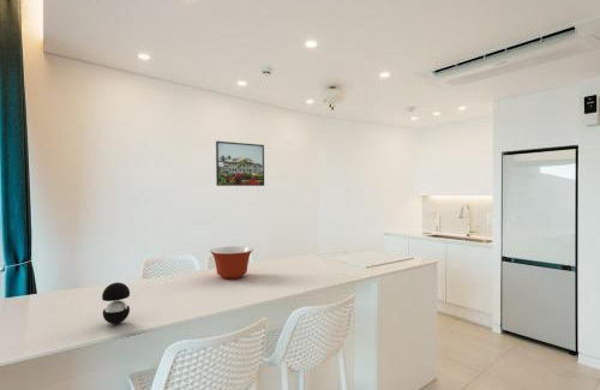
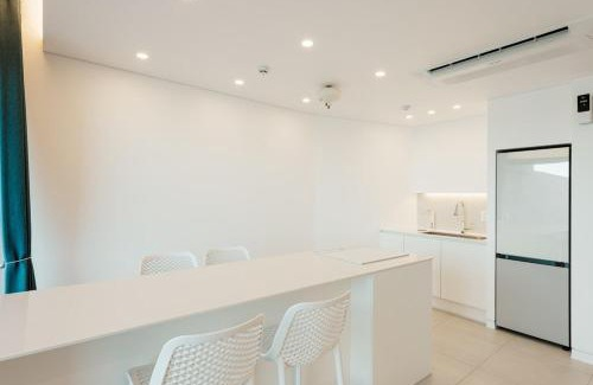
- mixing bowl (232, 263)
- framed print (241, 164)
- speaker (115, 302)
